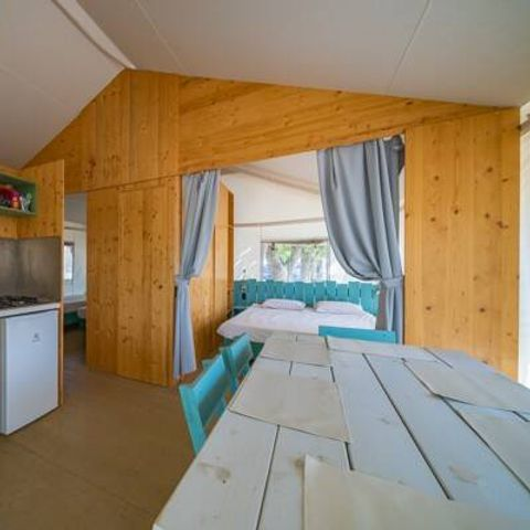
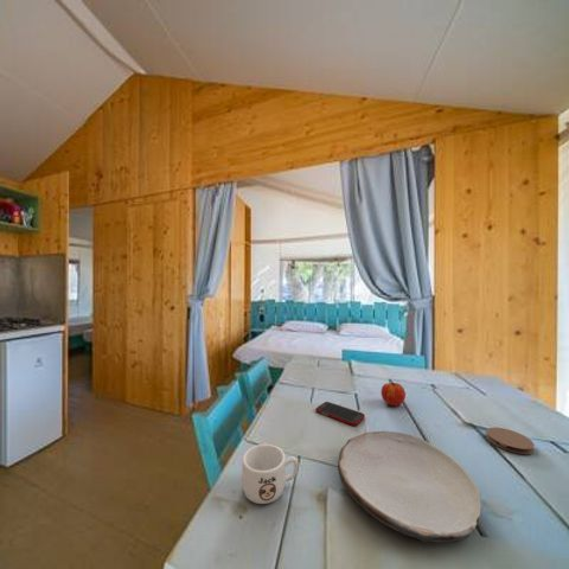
+ mug (270, 471)
+ coaster (509, 440)
+ cell phone (339, 413)
+ fruit (392, 392)
+ plate (402, 475)
